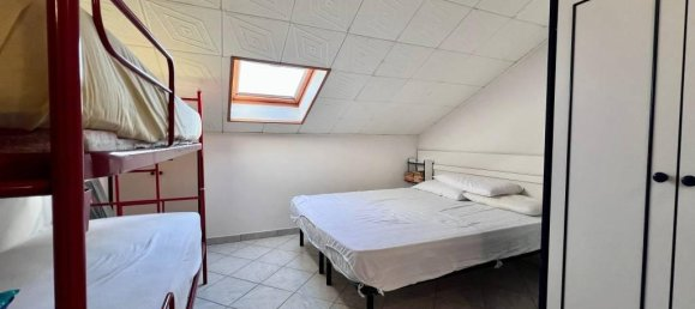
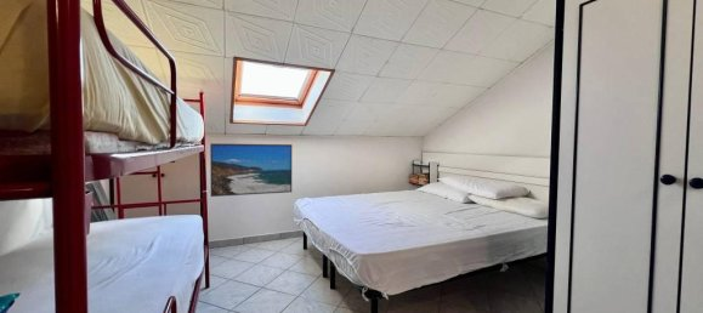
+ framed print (253, 169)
